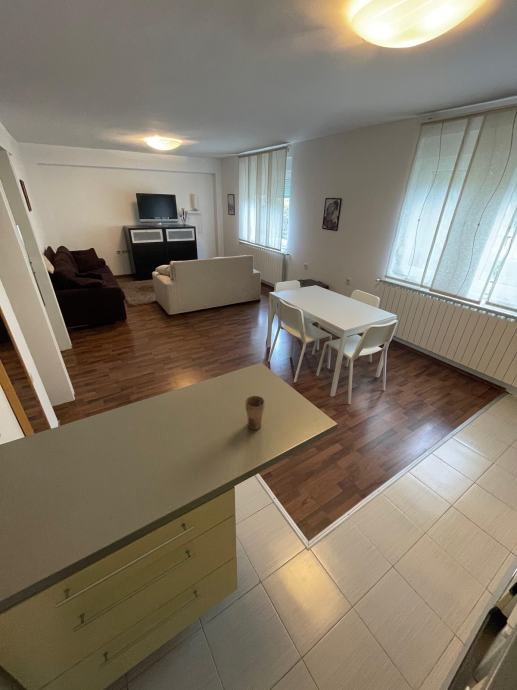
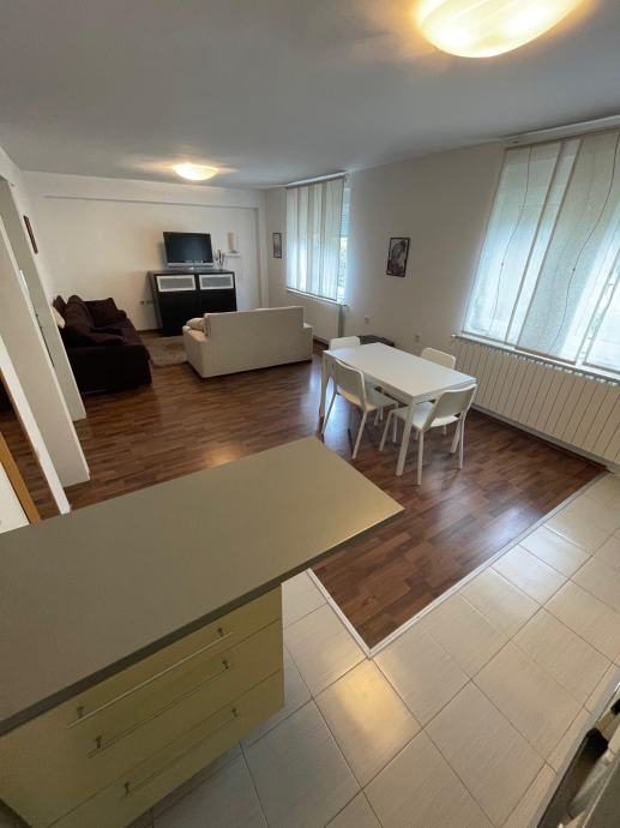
- cup (254, 410)
